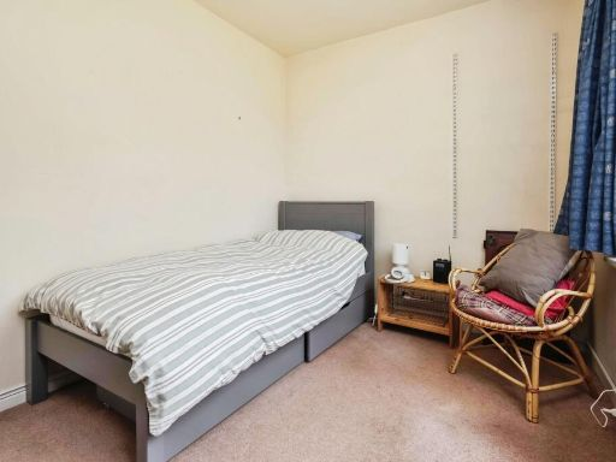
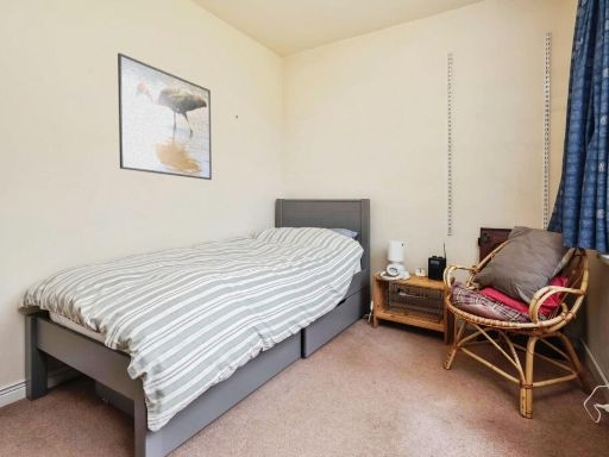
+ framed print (170, 124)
